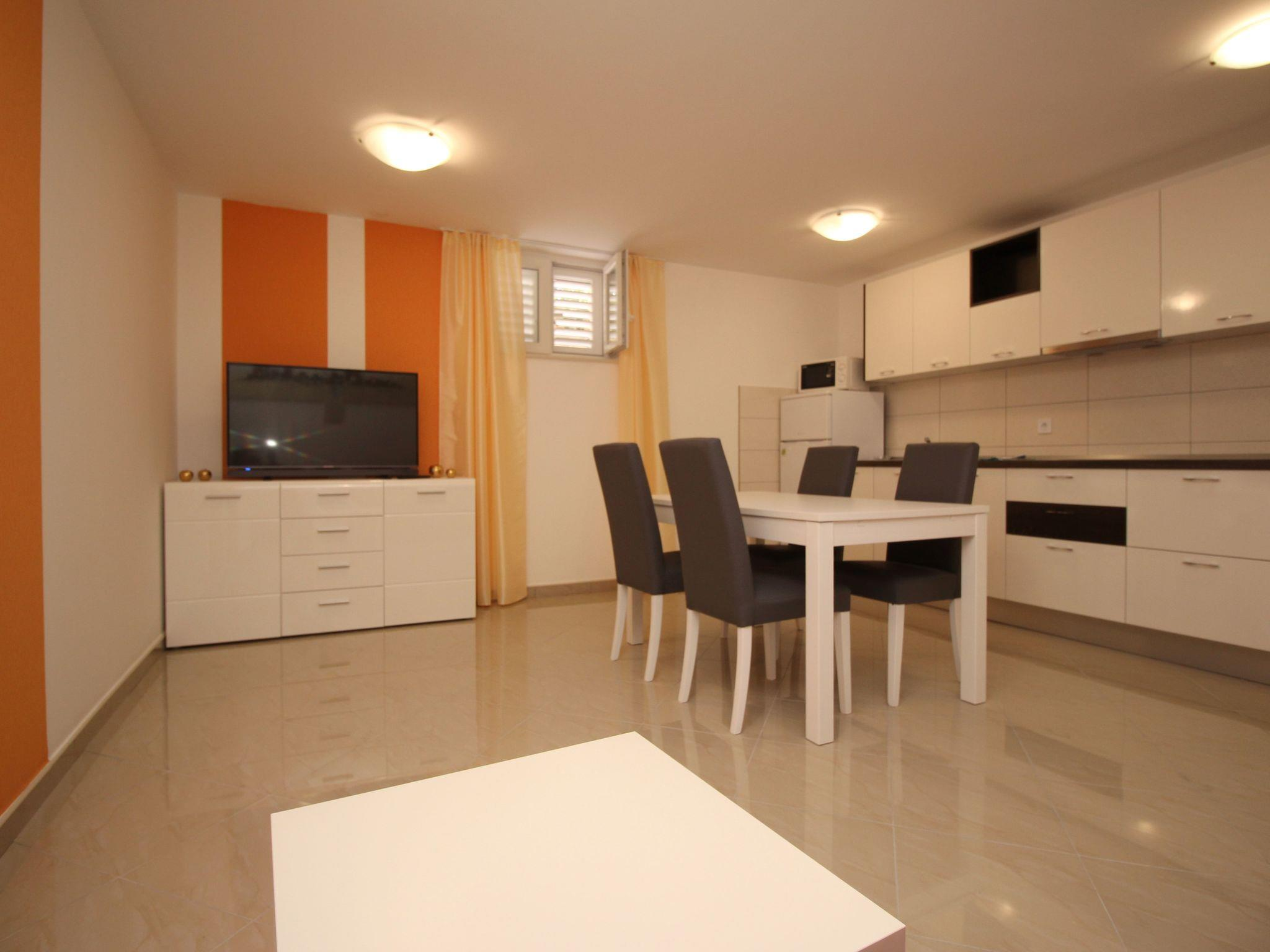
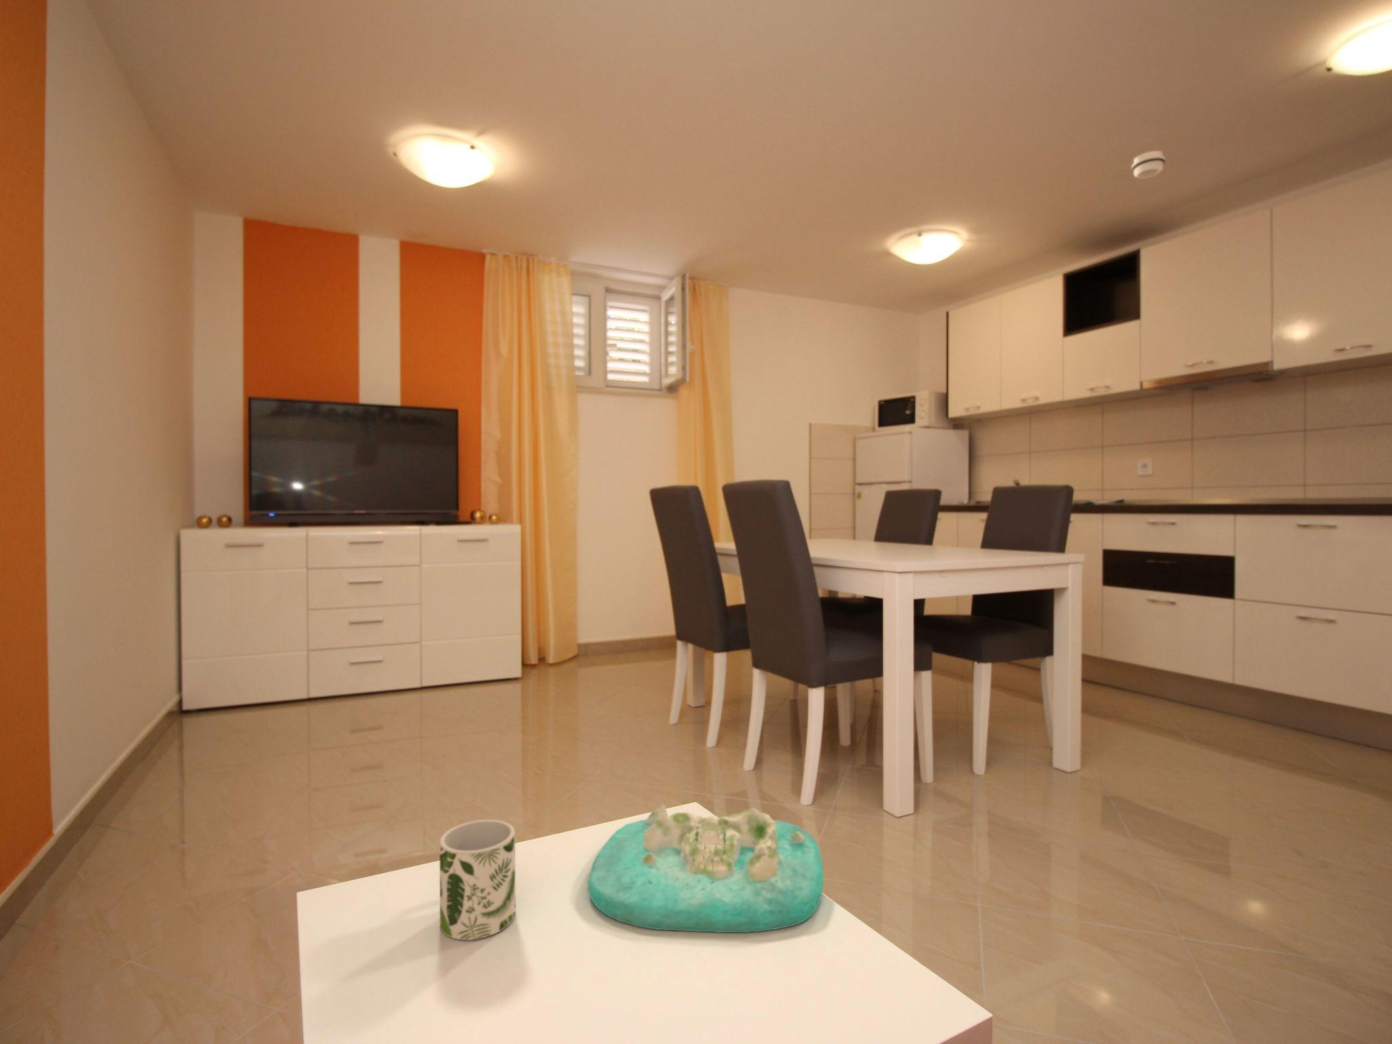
+ decorative tray (709, 824)
+ smoke detector (1148, 166)
+ mug (484, 867)
